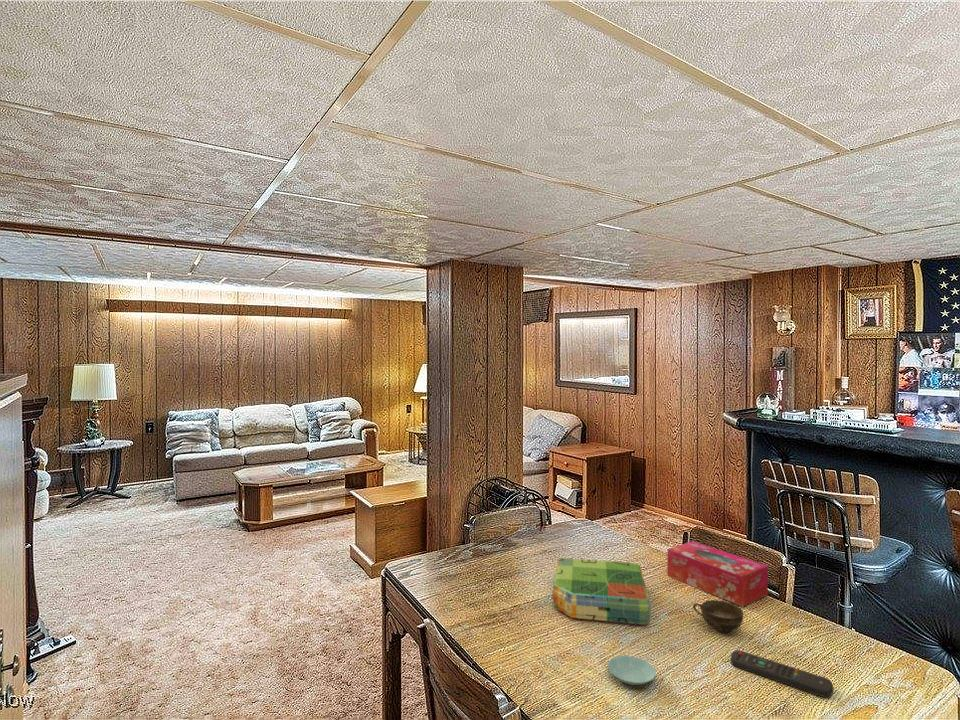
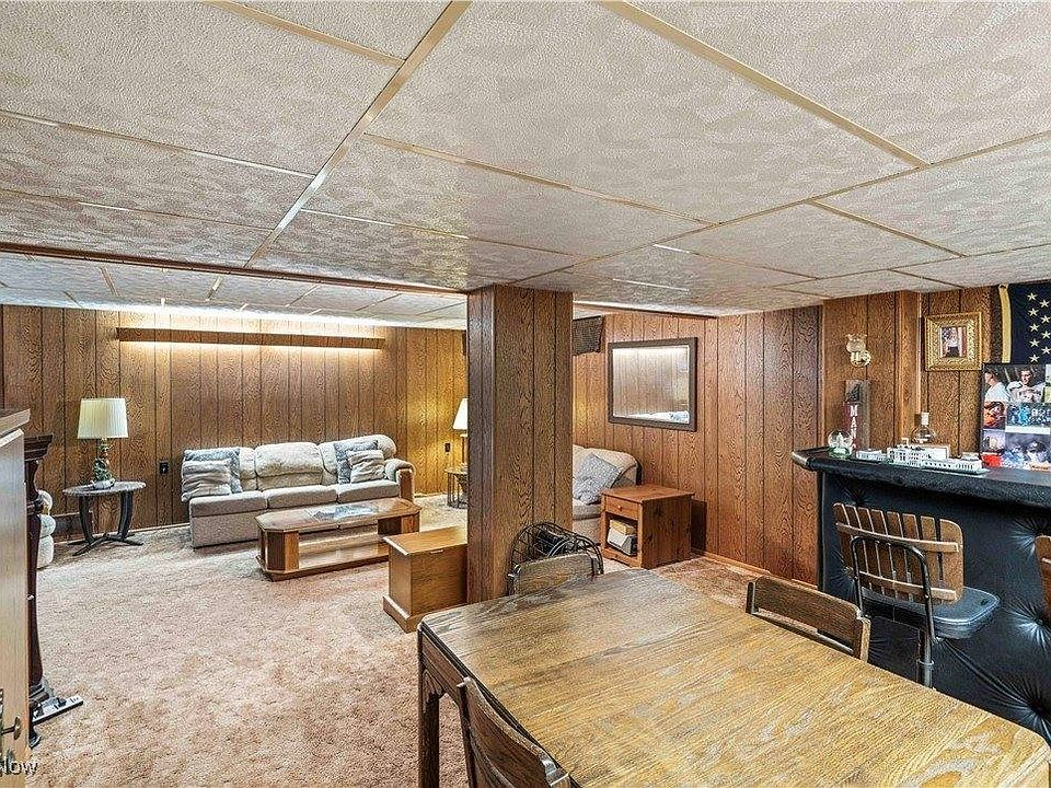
- remote control (779, 671)
- tissue box (715, 571)
- board game (599, 587)
- cup (717, 617)
- saucer (631, 672)
